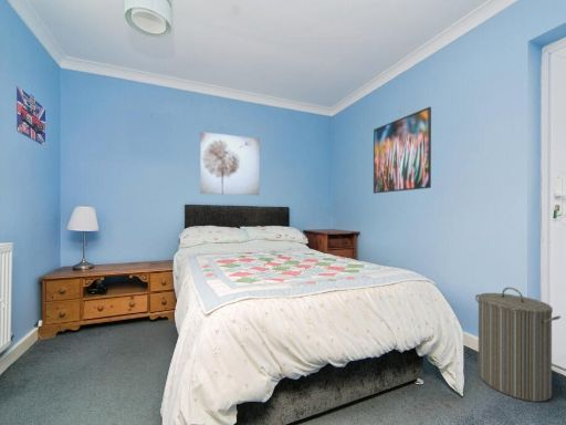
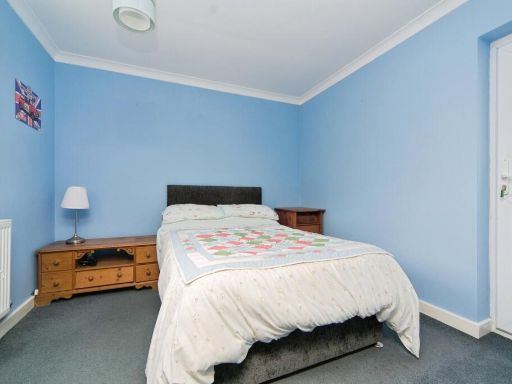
- wall art (230, 165)
- laundry hamper (512, 335)
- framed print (398, 155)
